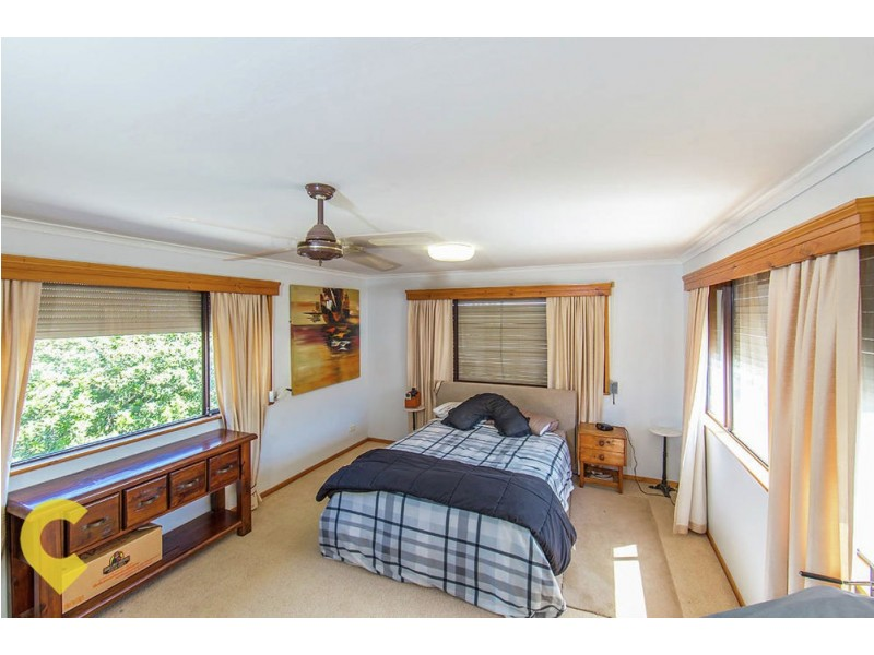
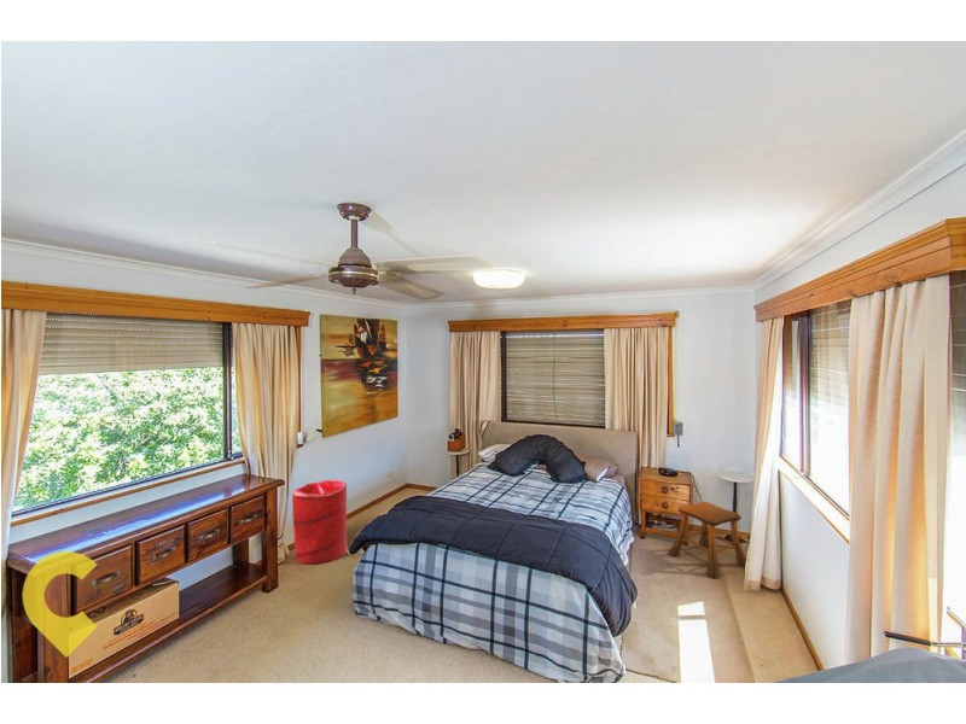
+ stool (708, 535)
+ laundry hamper (320, 518)
